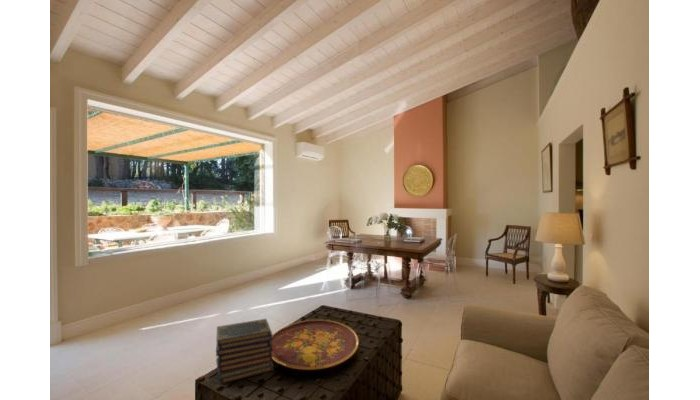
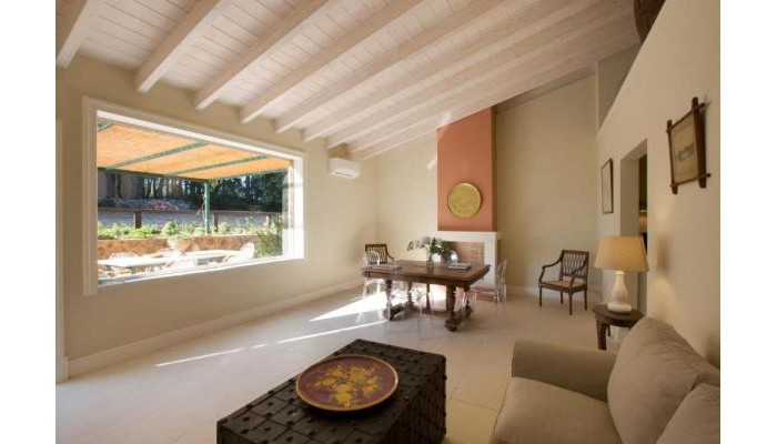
- book stack (244, 348)
